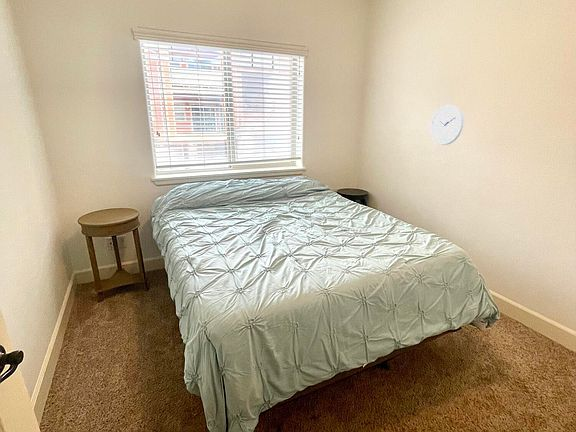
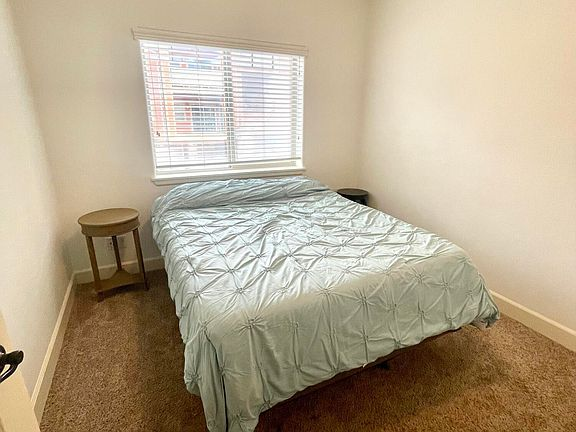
- wall clock (445, 125)
